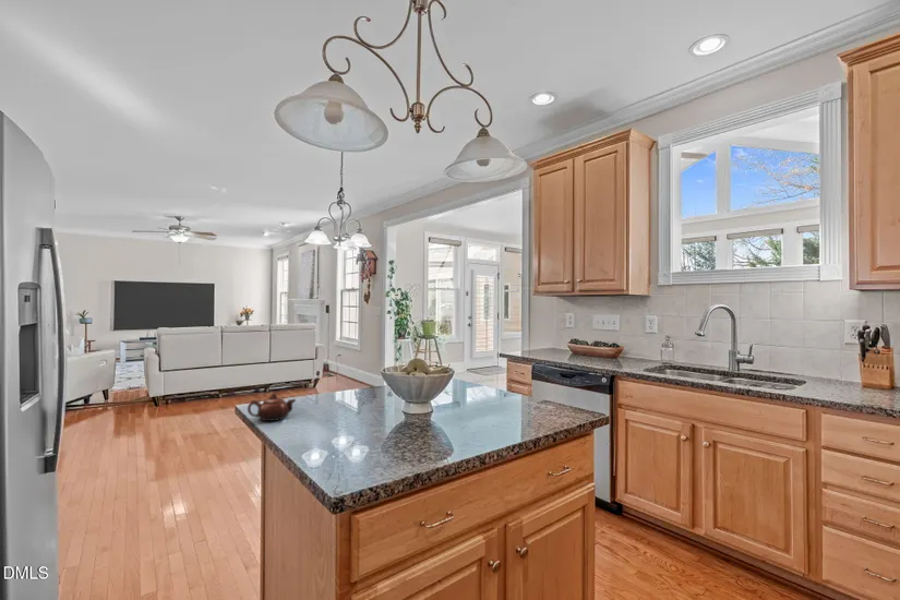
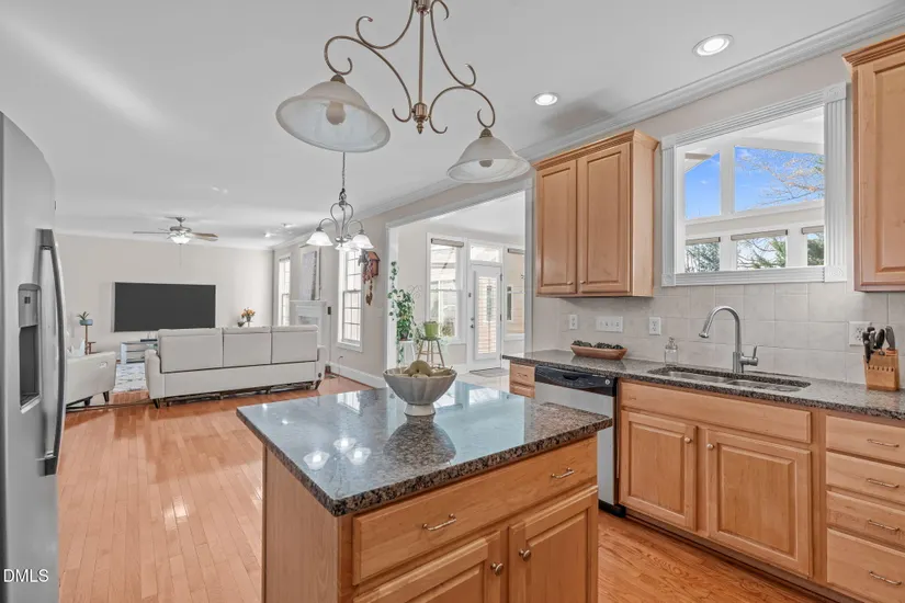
- teapot (272, 405)
